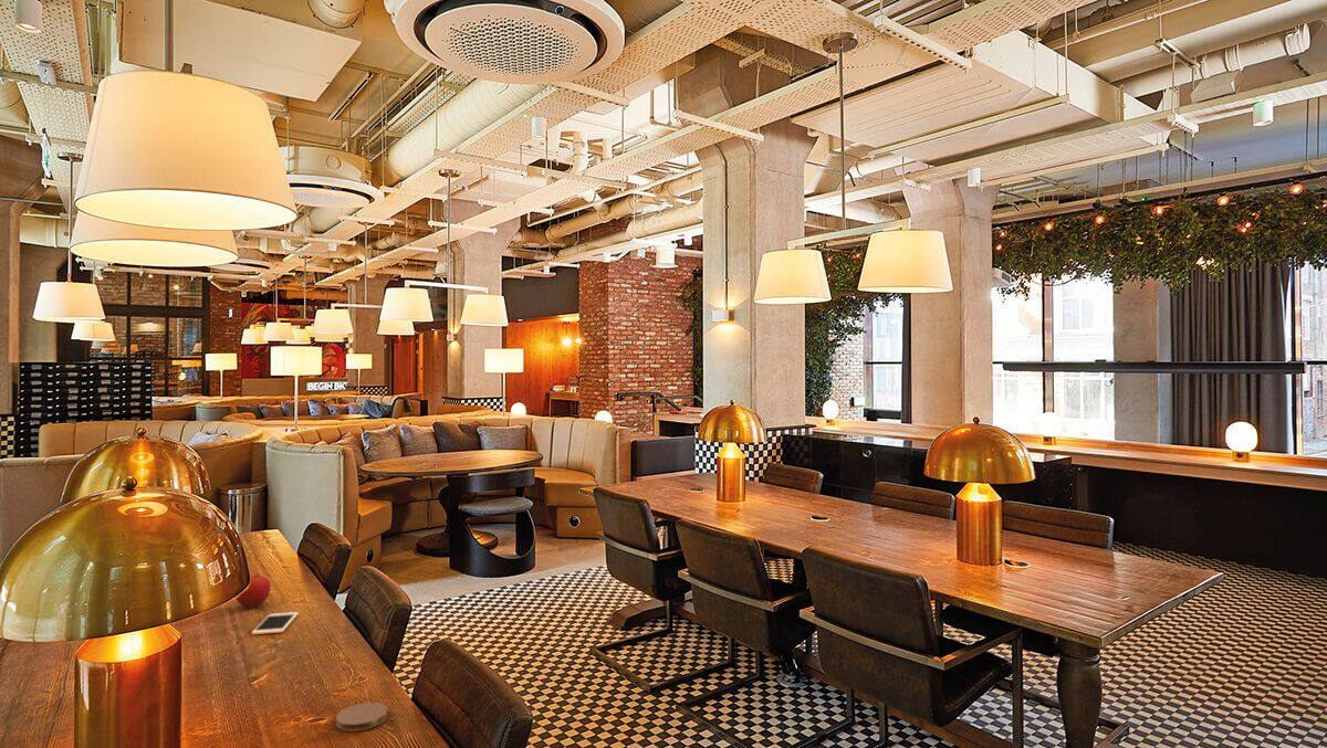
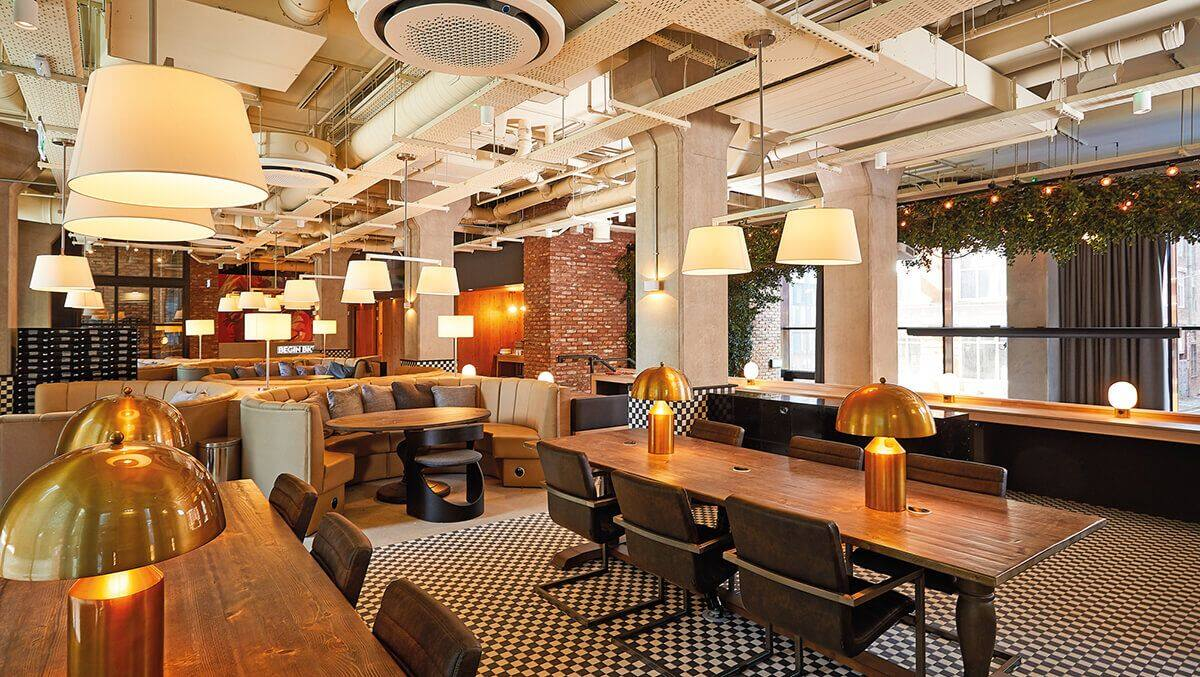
- coaster (362, 716)
- fruit (252, 589)
- cell phone (275, 622)
